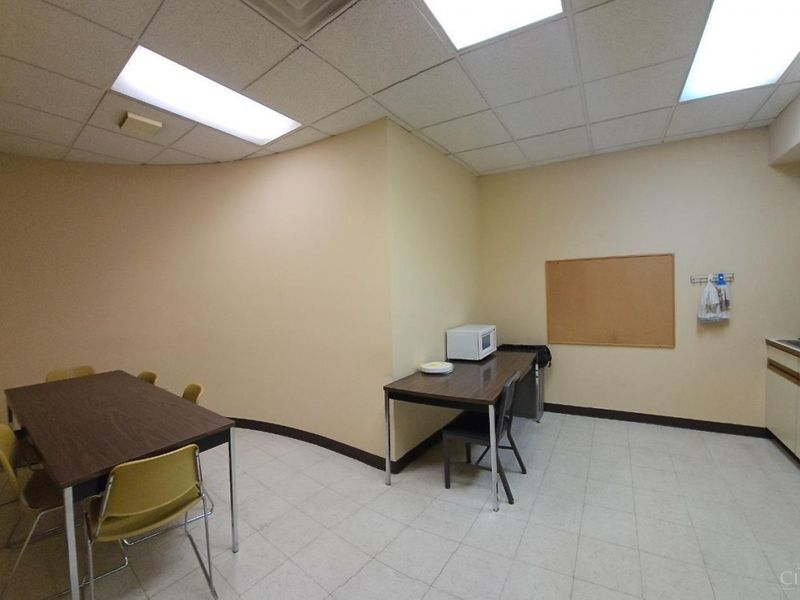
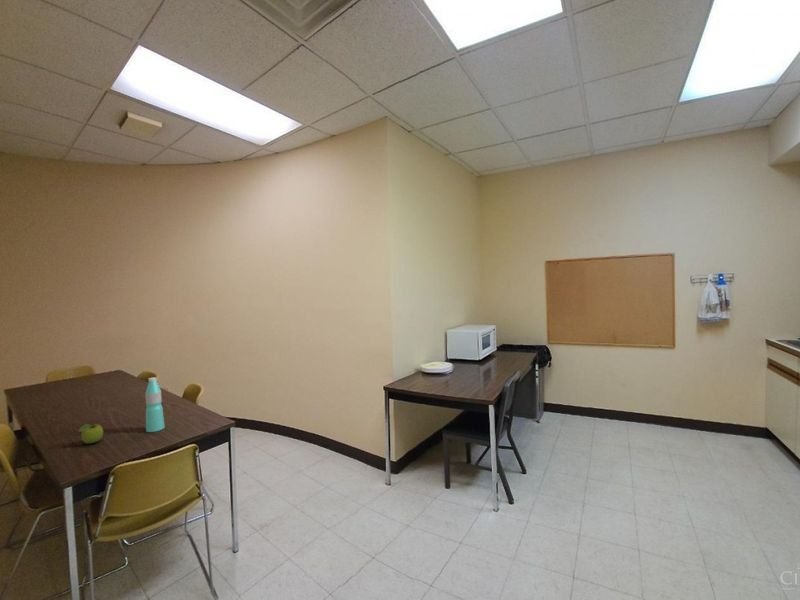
+ water bottle (153, 403)
+ fruit (90, 433)
